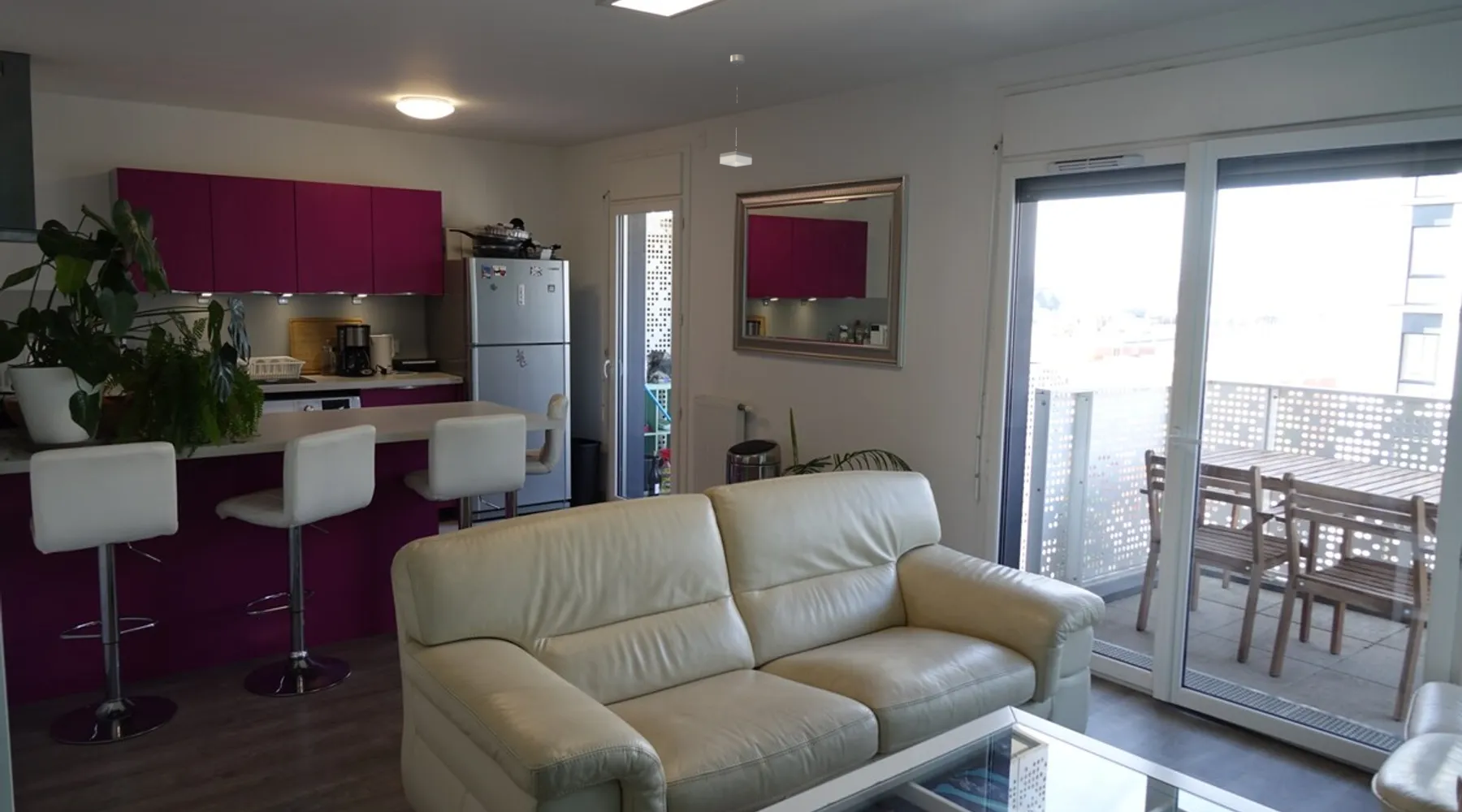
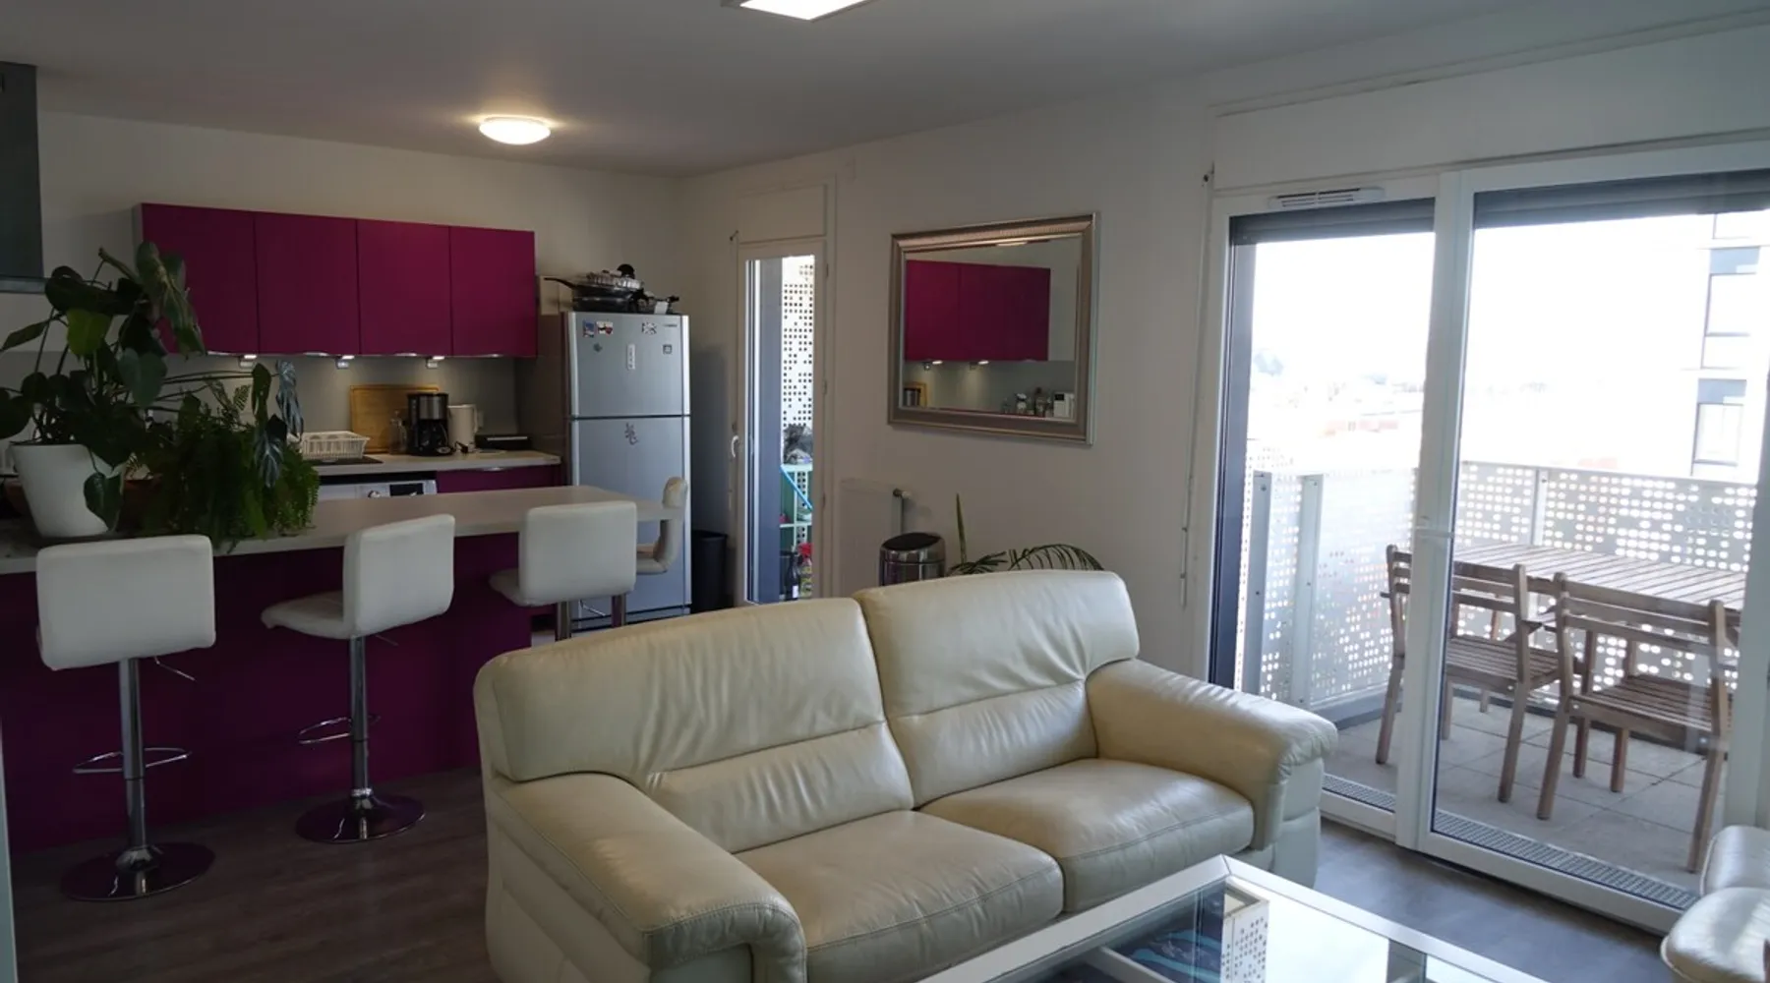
- pendant lamp (737, 101)
